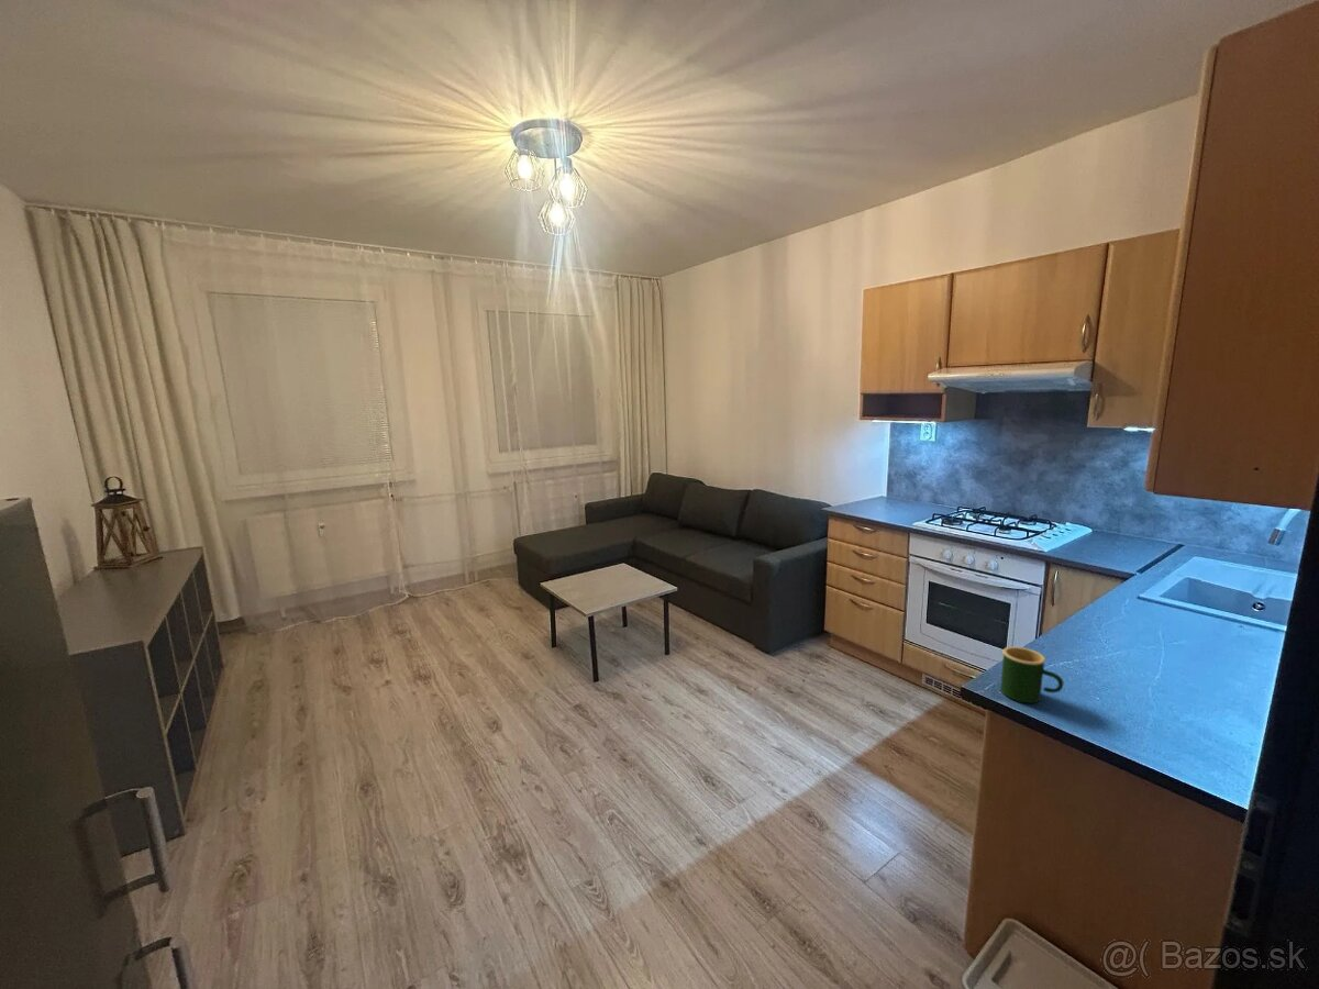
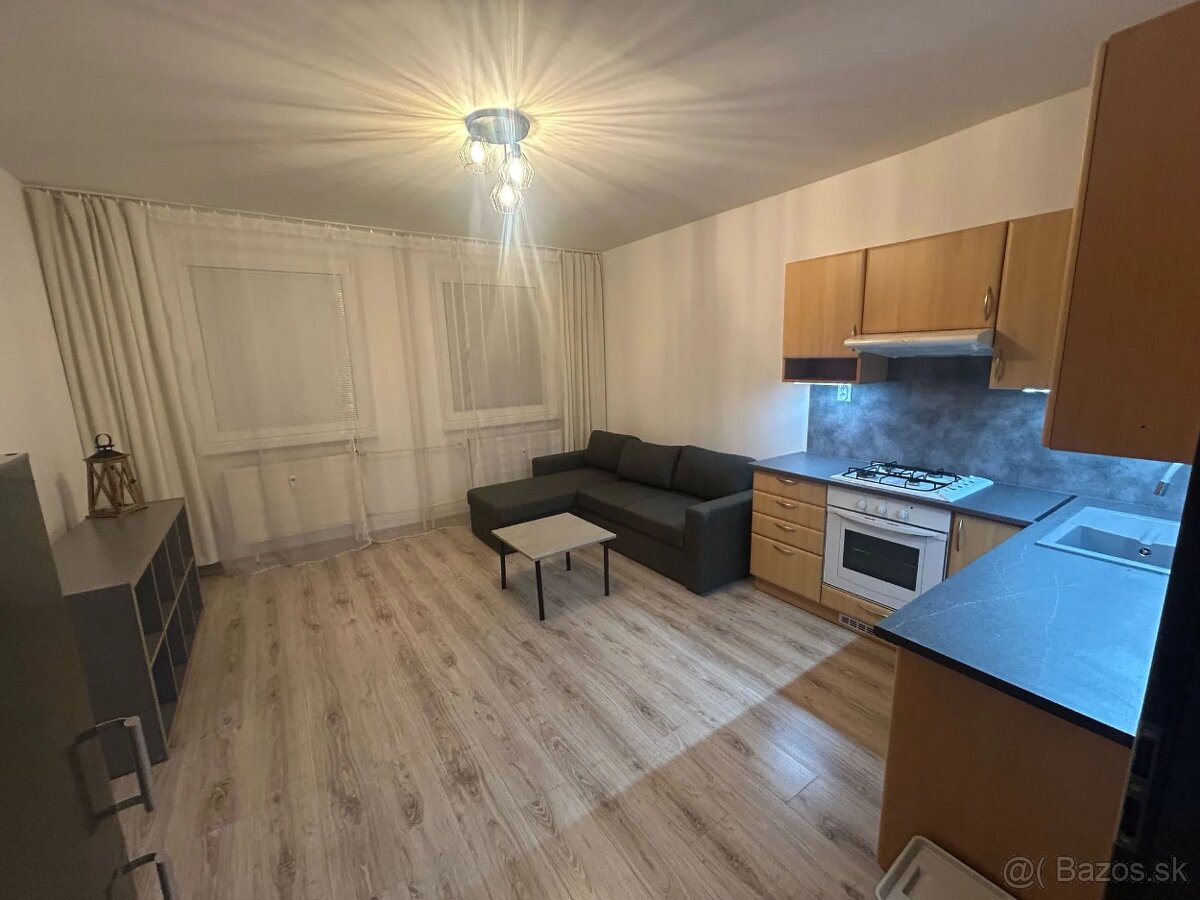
- mug (1031, 677)
